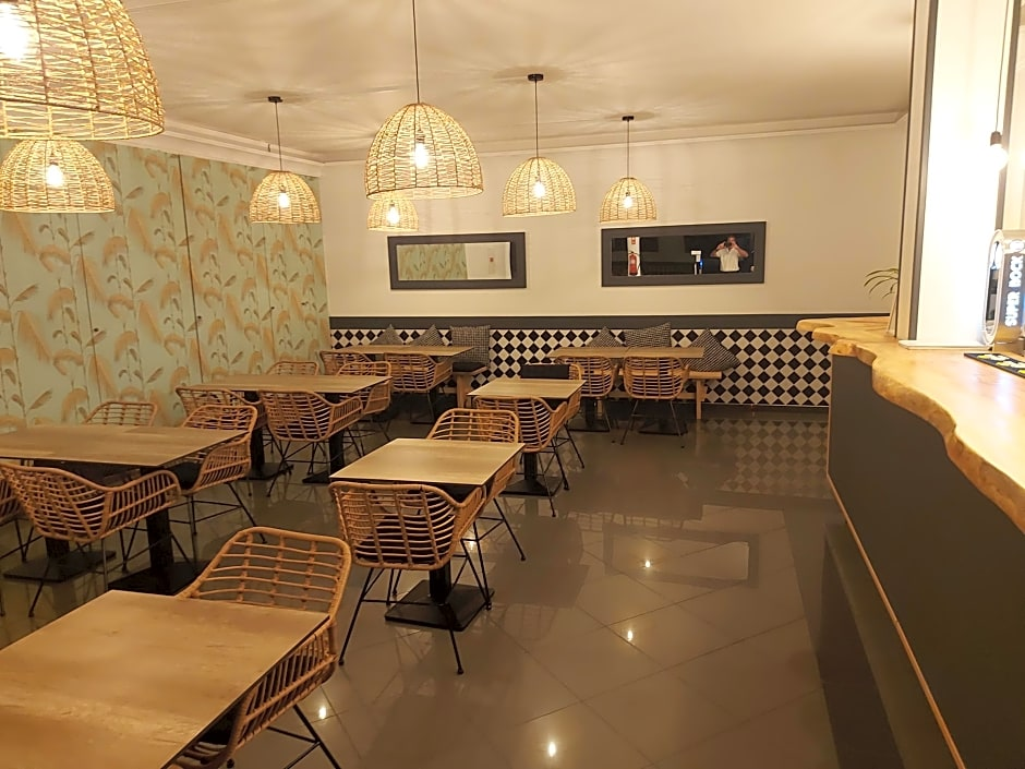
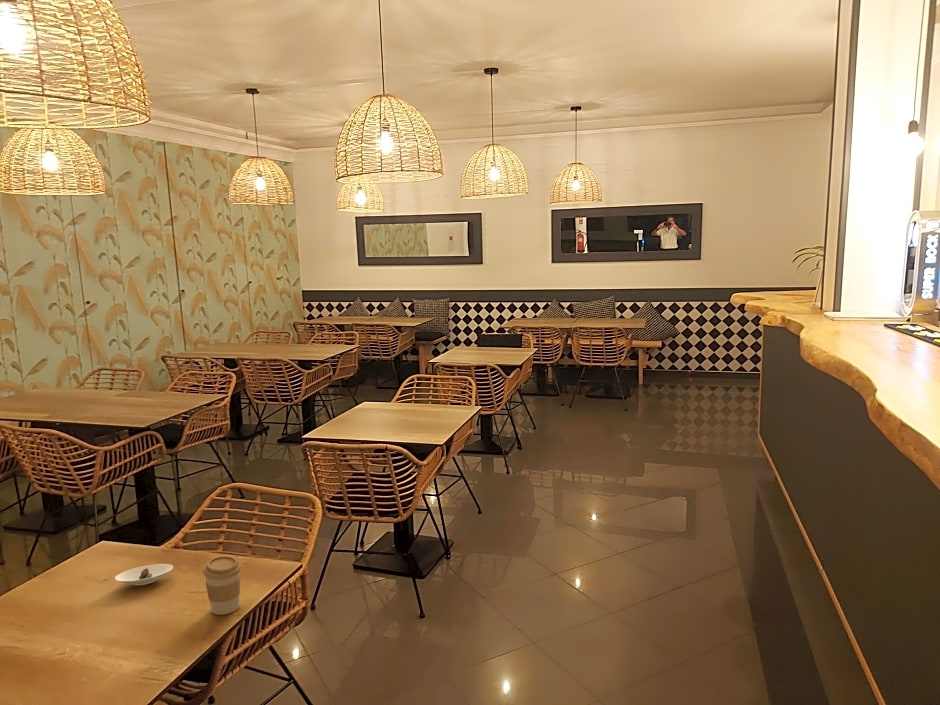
+ saucer (144, 575)
+ coffee cup (223, 584)
